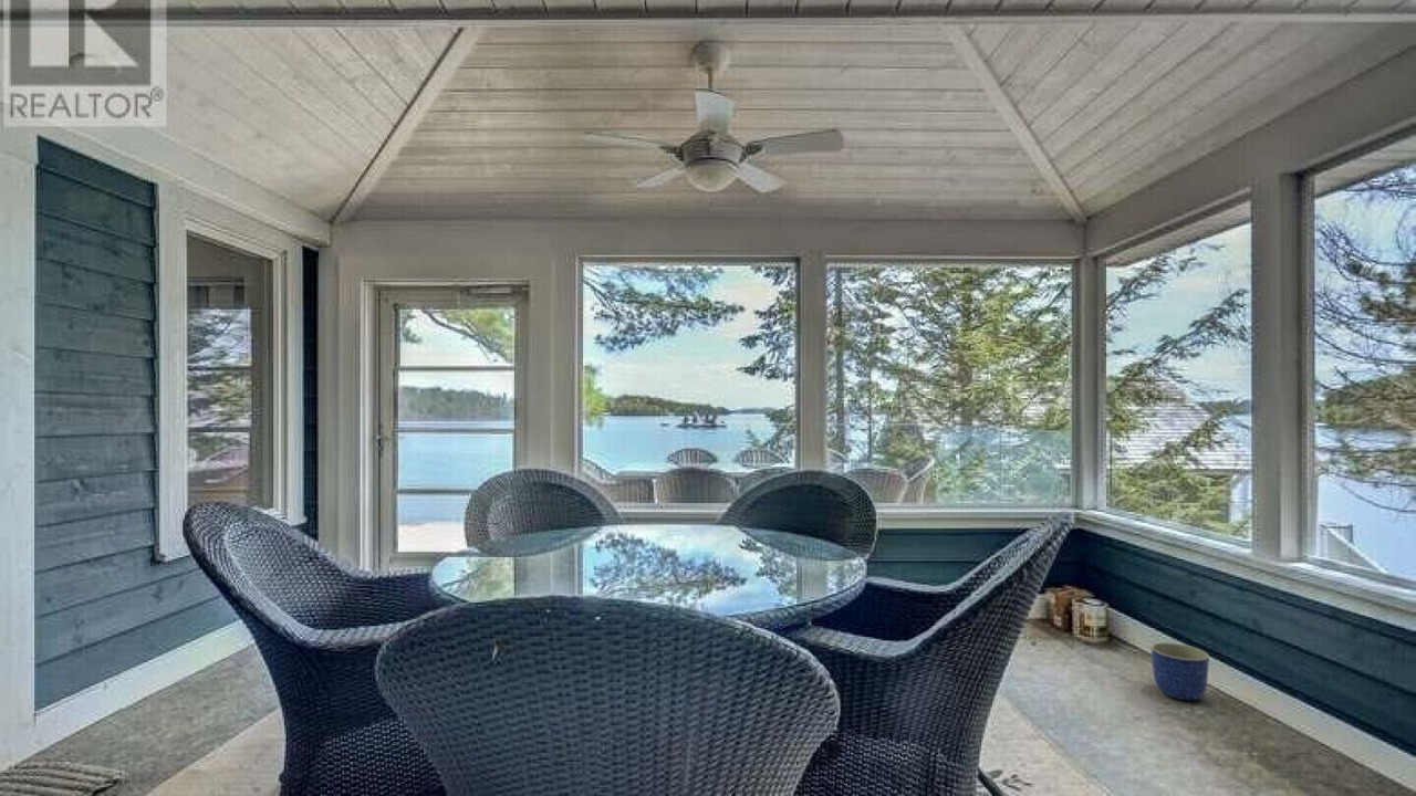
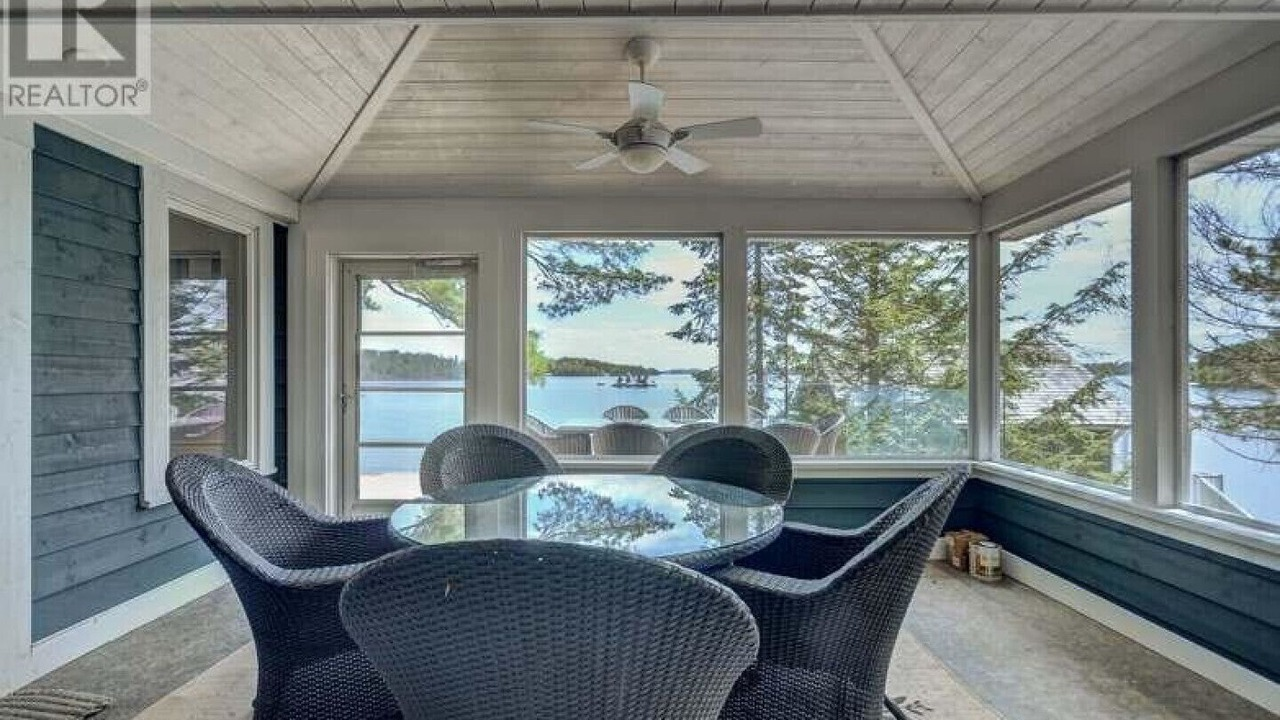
- planter (1179, 672)
